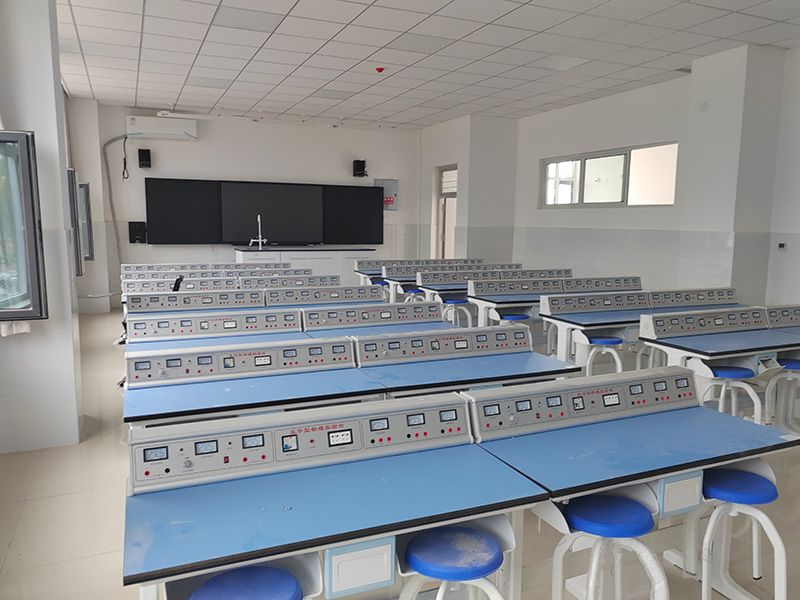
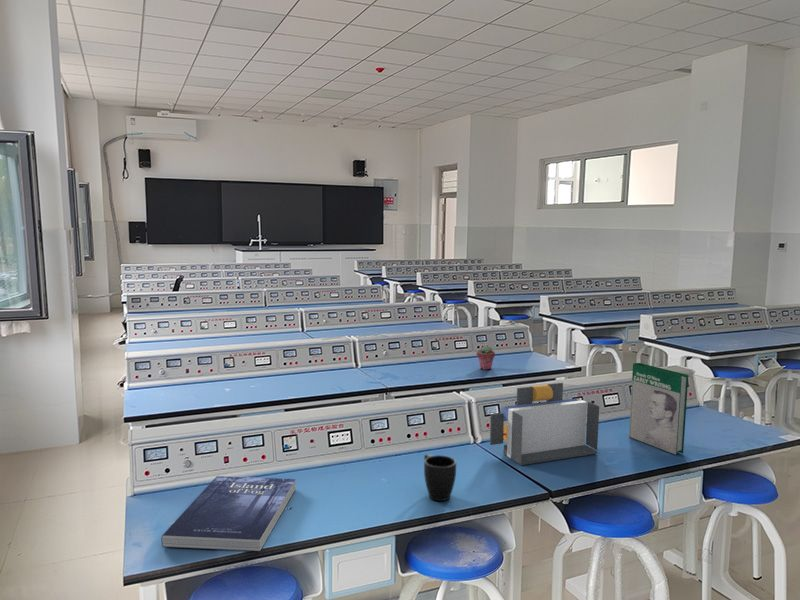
+ desk organizer (547, 419)
+ book (235, 509)
+ book (656, 407)
+ potted succulent (485, 356)
+ mug (436, 476)
